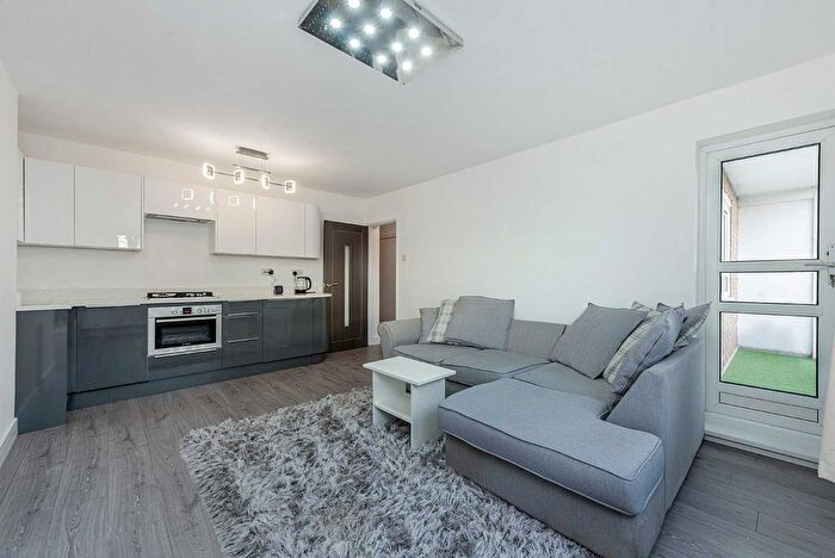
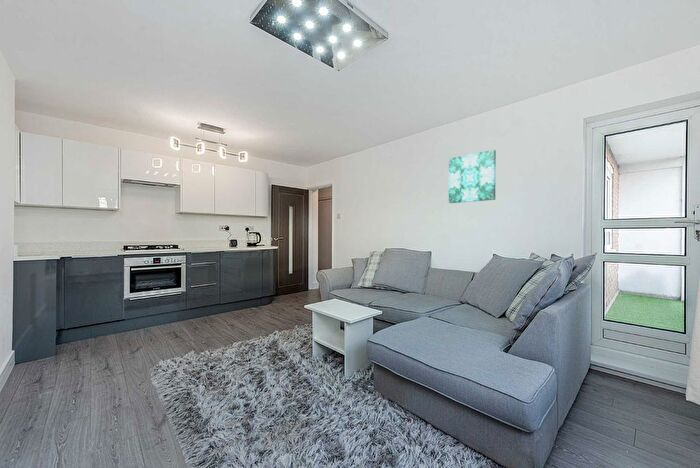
+ wall art (471, 178)
